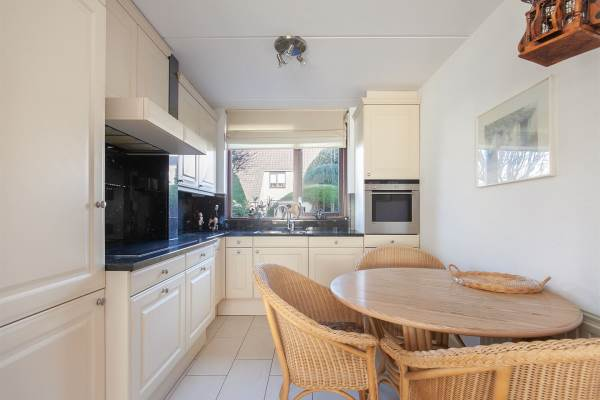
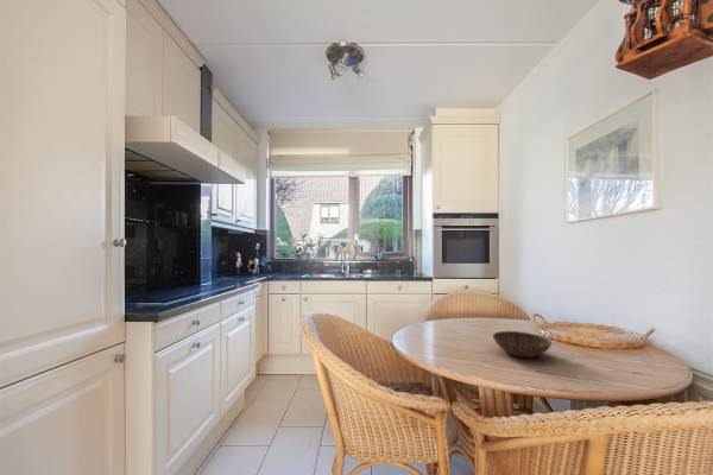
+ bowl (520, 346)
